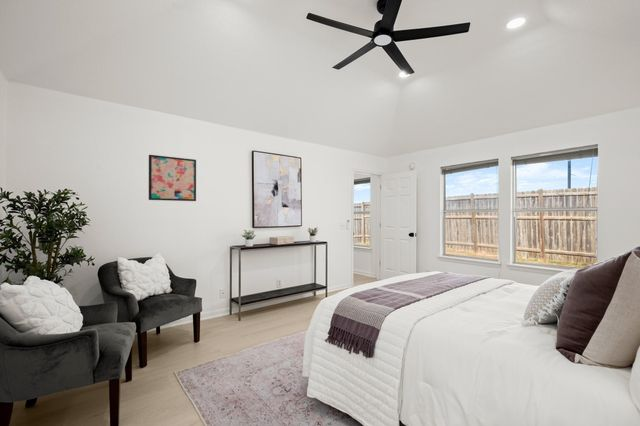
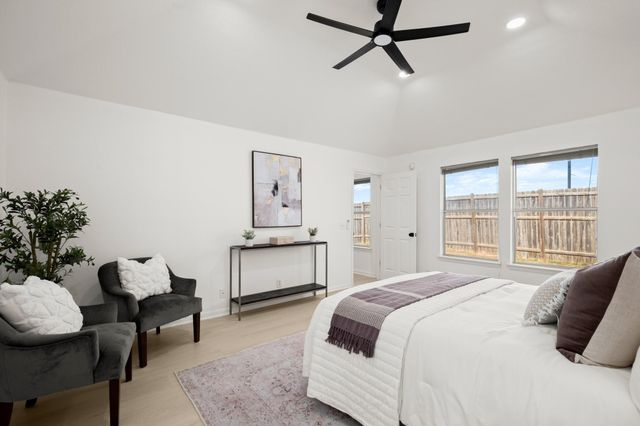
- wall art (173, 179)
